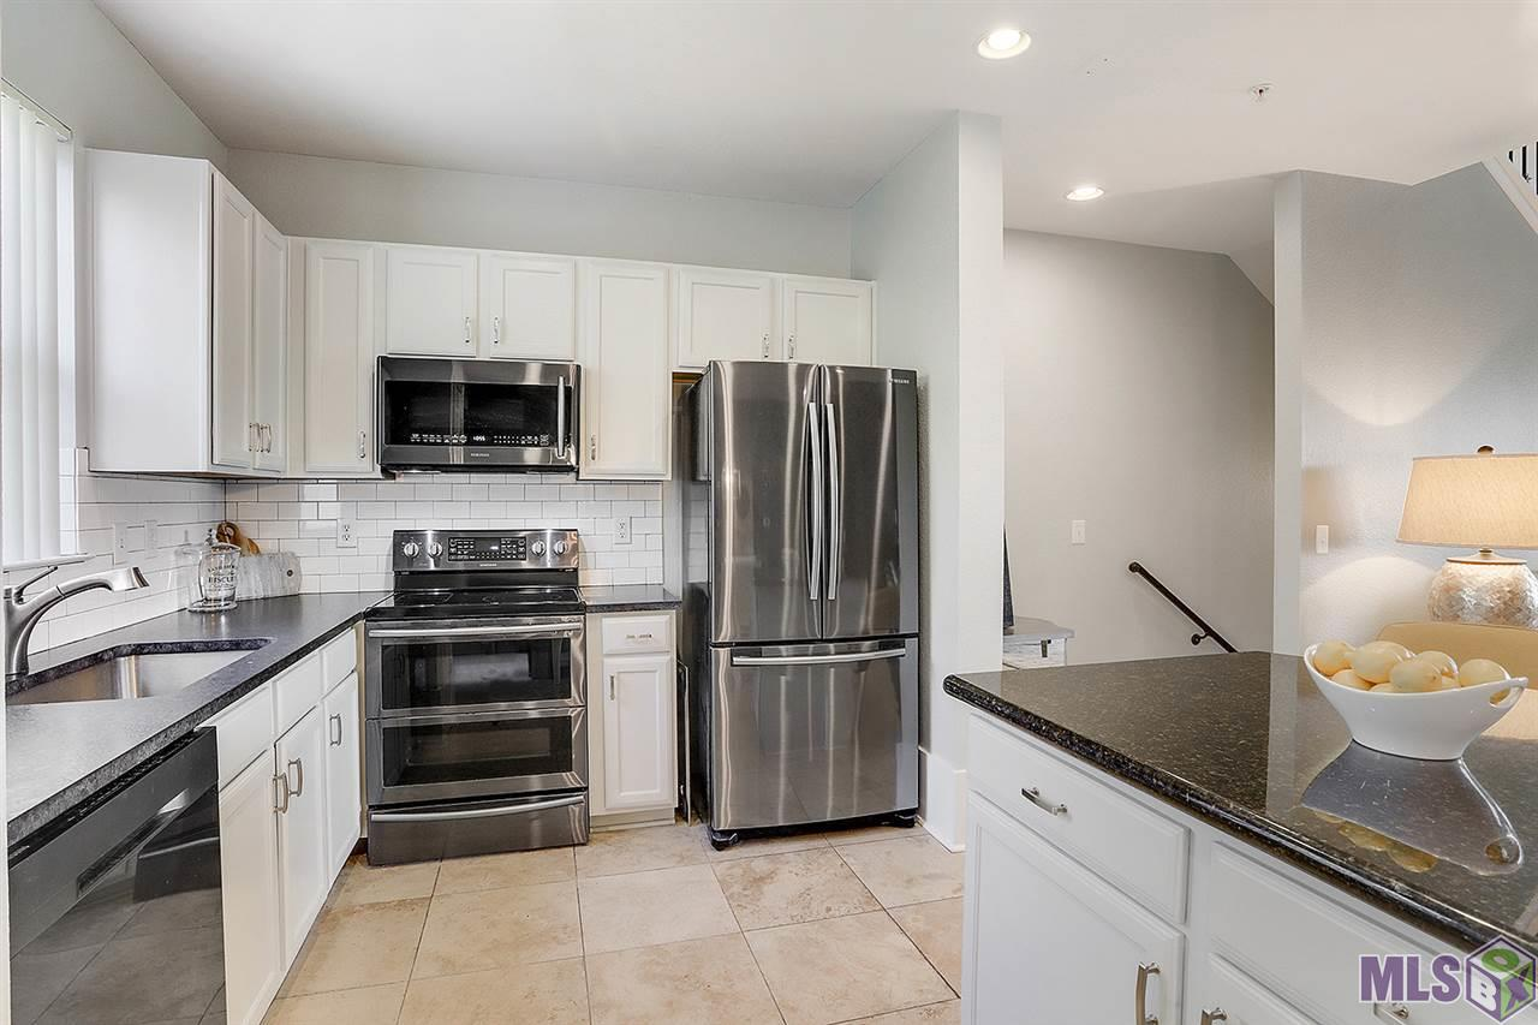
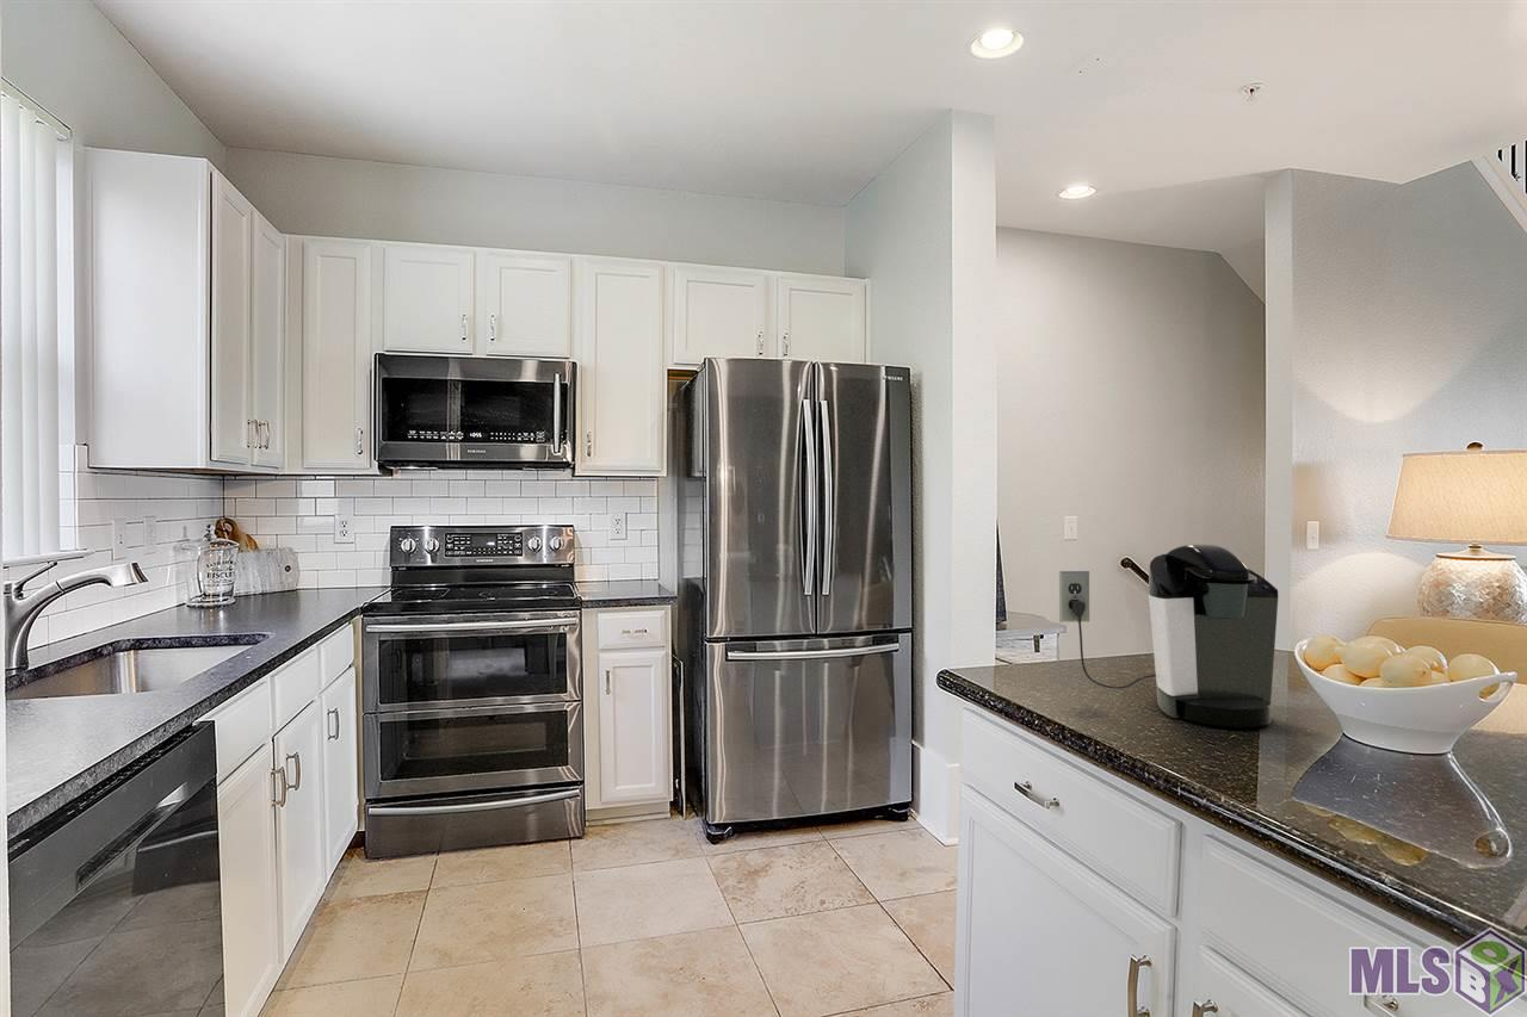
+ coffee maker (1175, 628)
